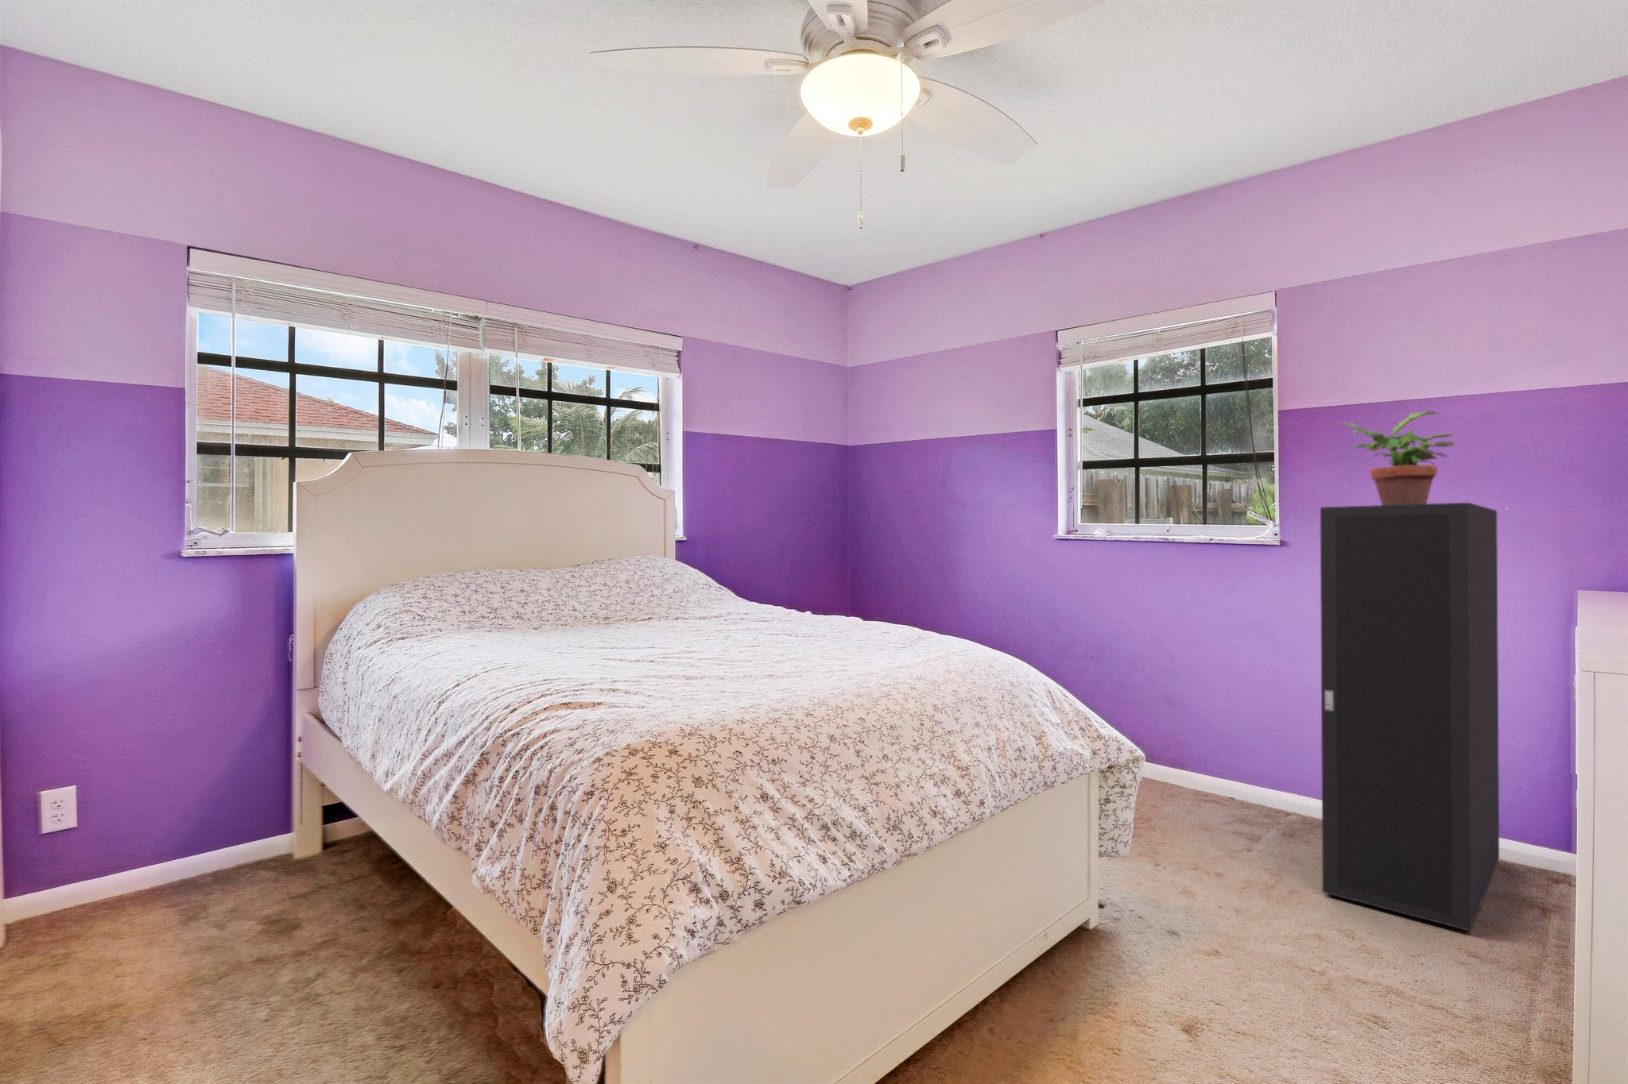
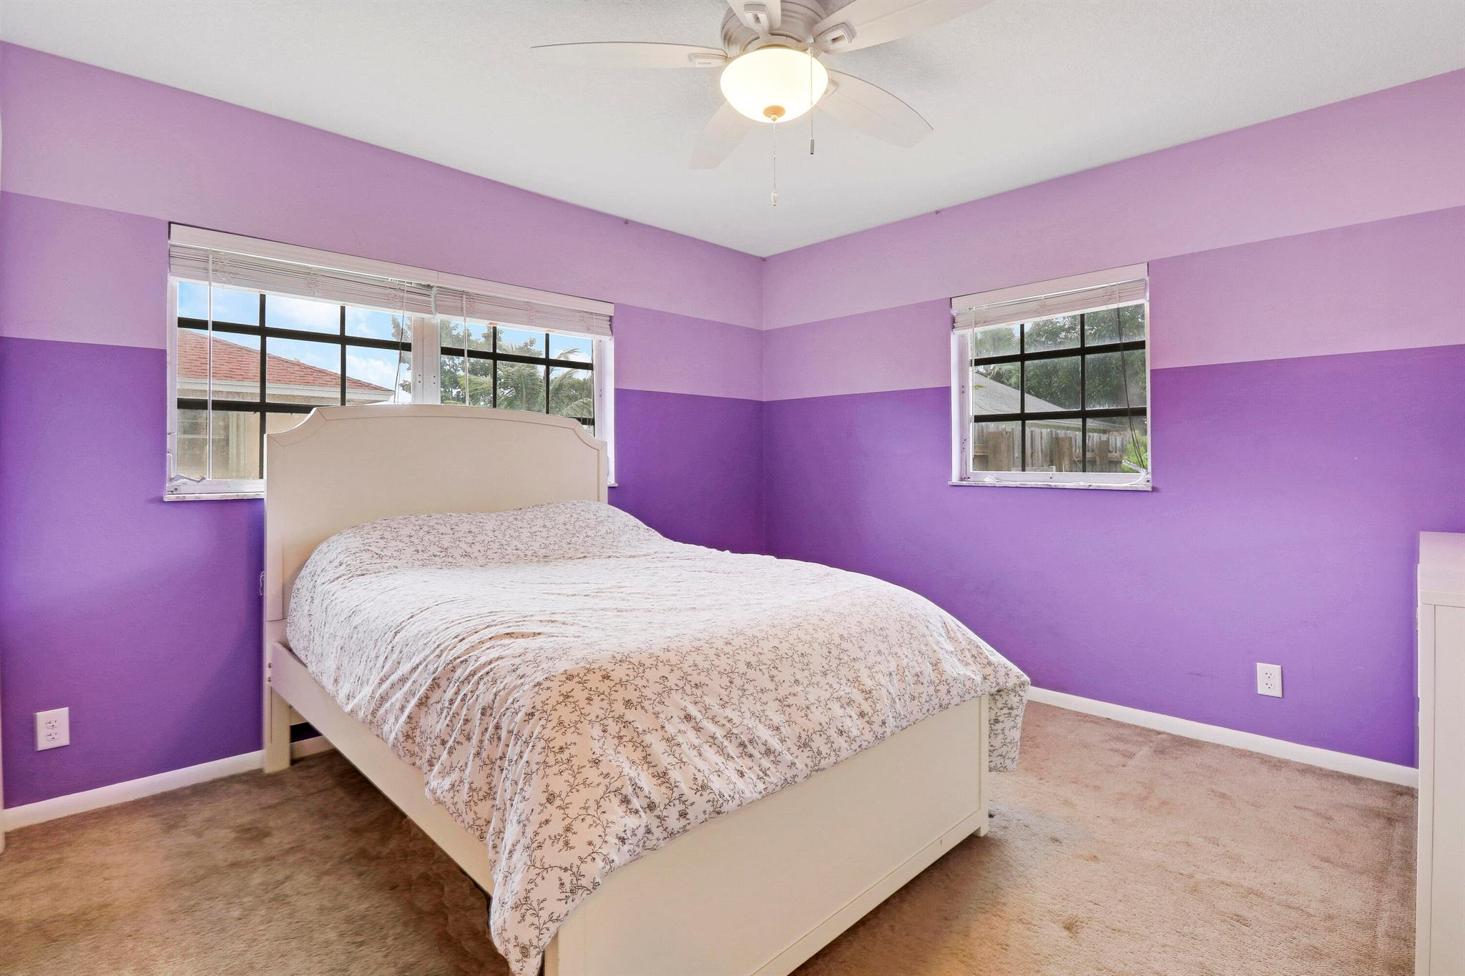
- cabinet (1414, 692)
- potted plant (1393, 459)
